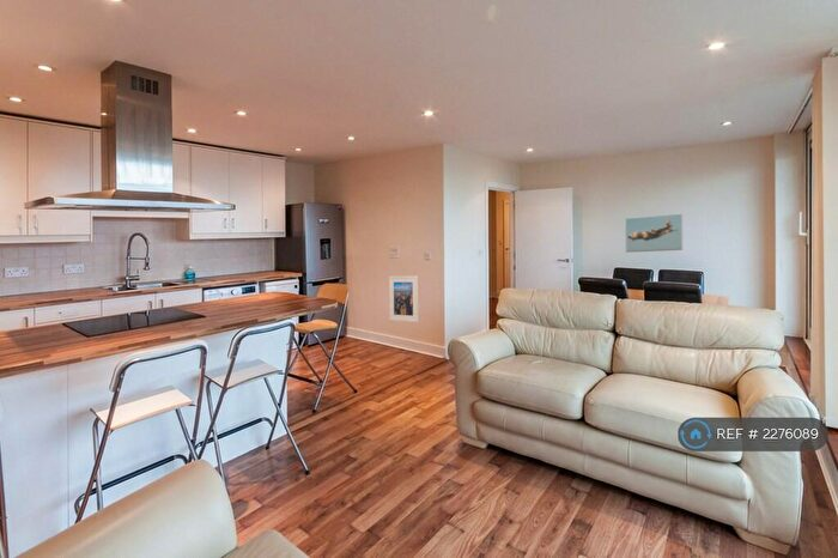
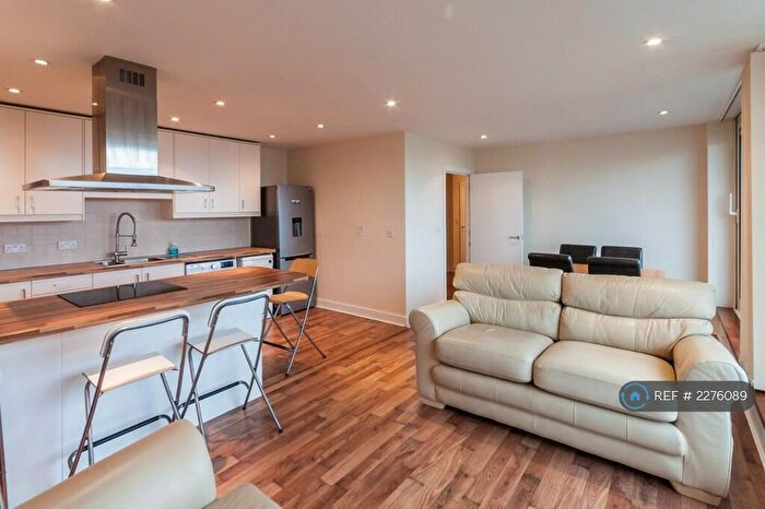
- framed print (652, 233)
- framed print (403, 298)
